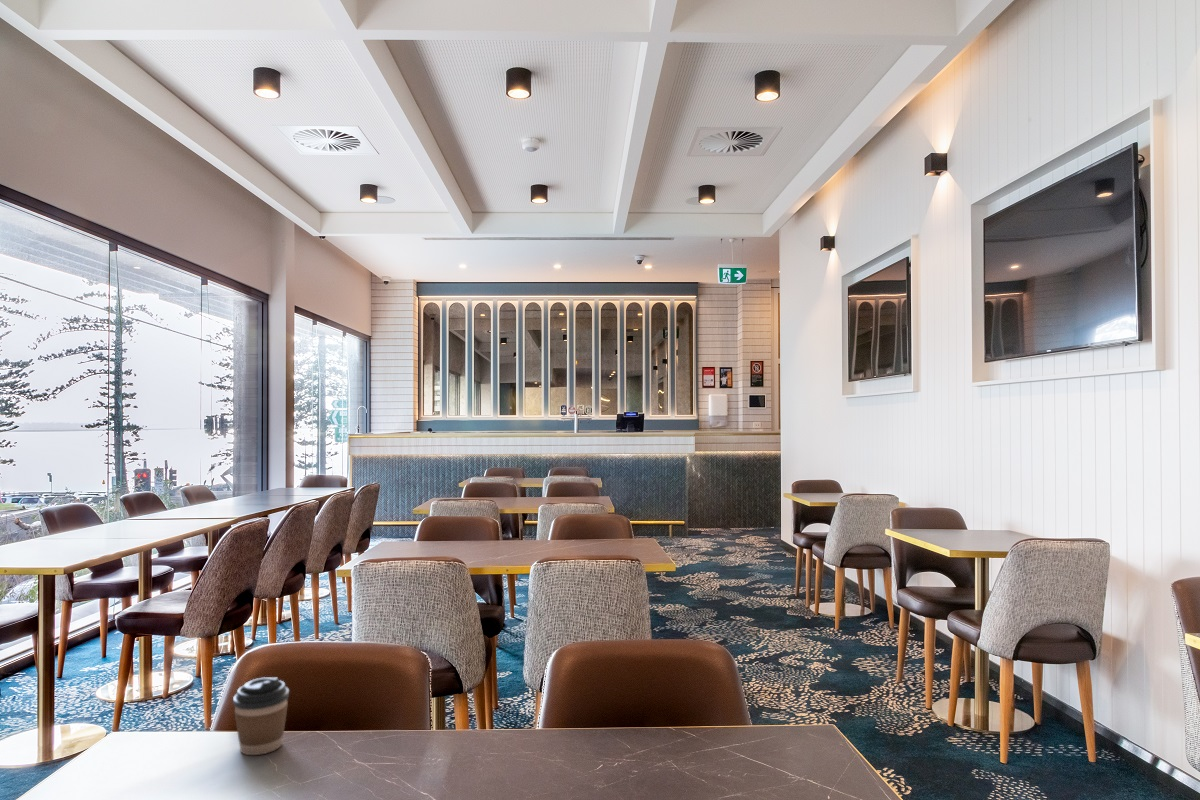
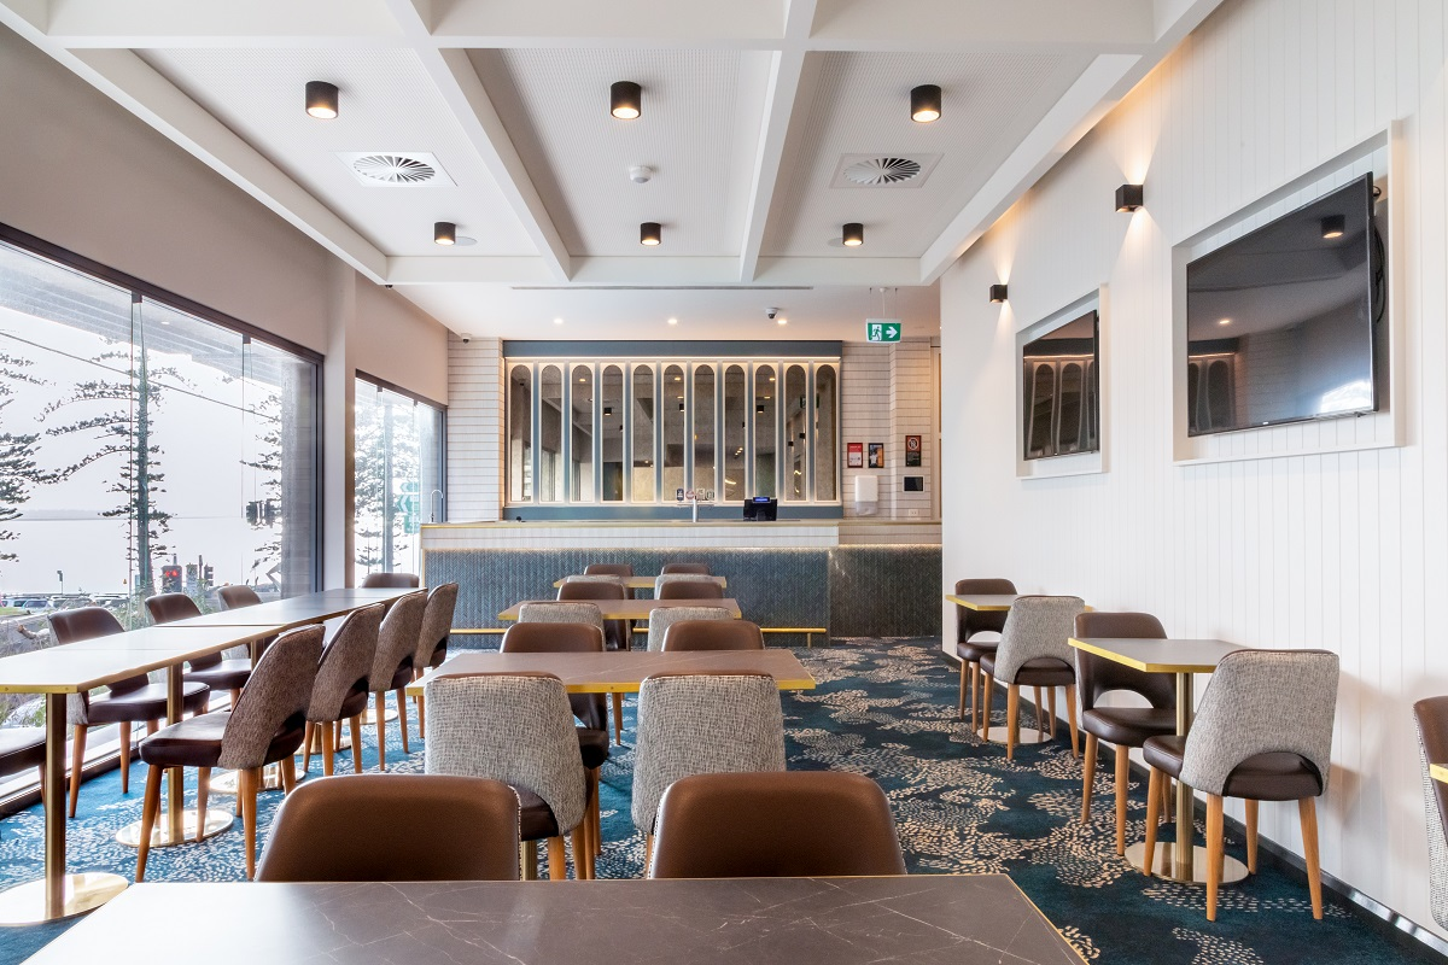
- coffee cup (261, 712)
